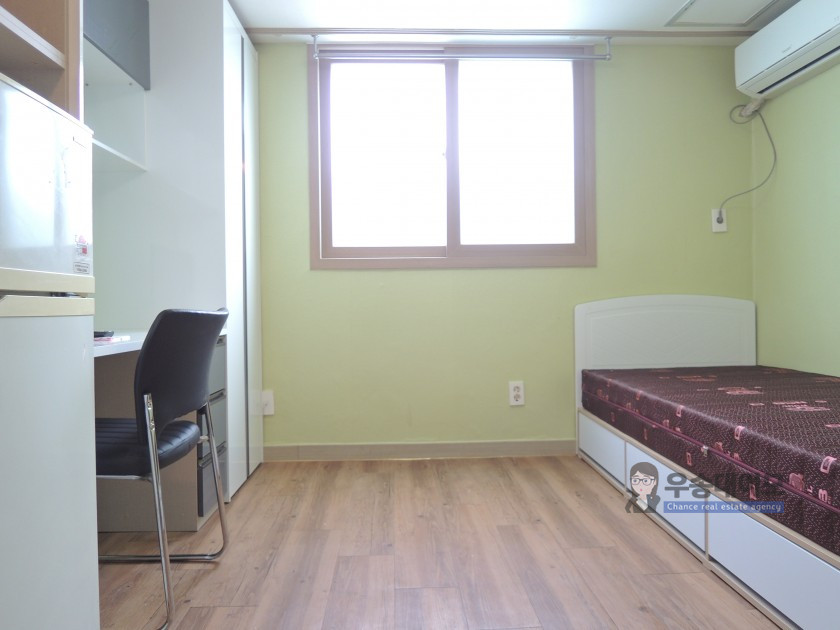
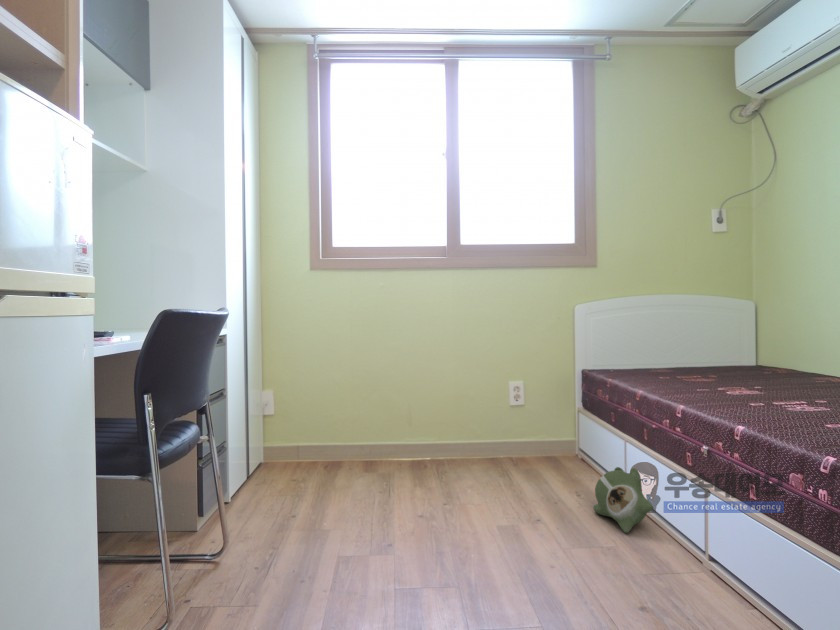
+ plush toy (621, 494)
